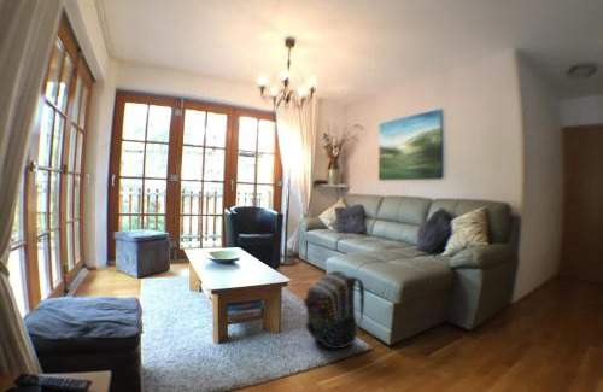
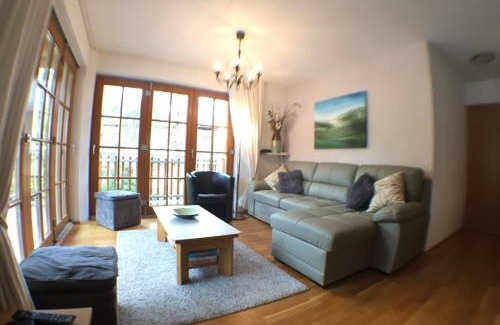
- backpack (334, 308)
